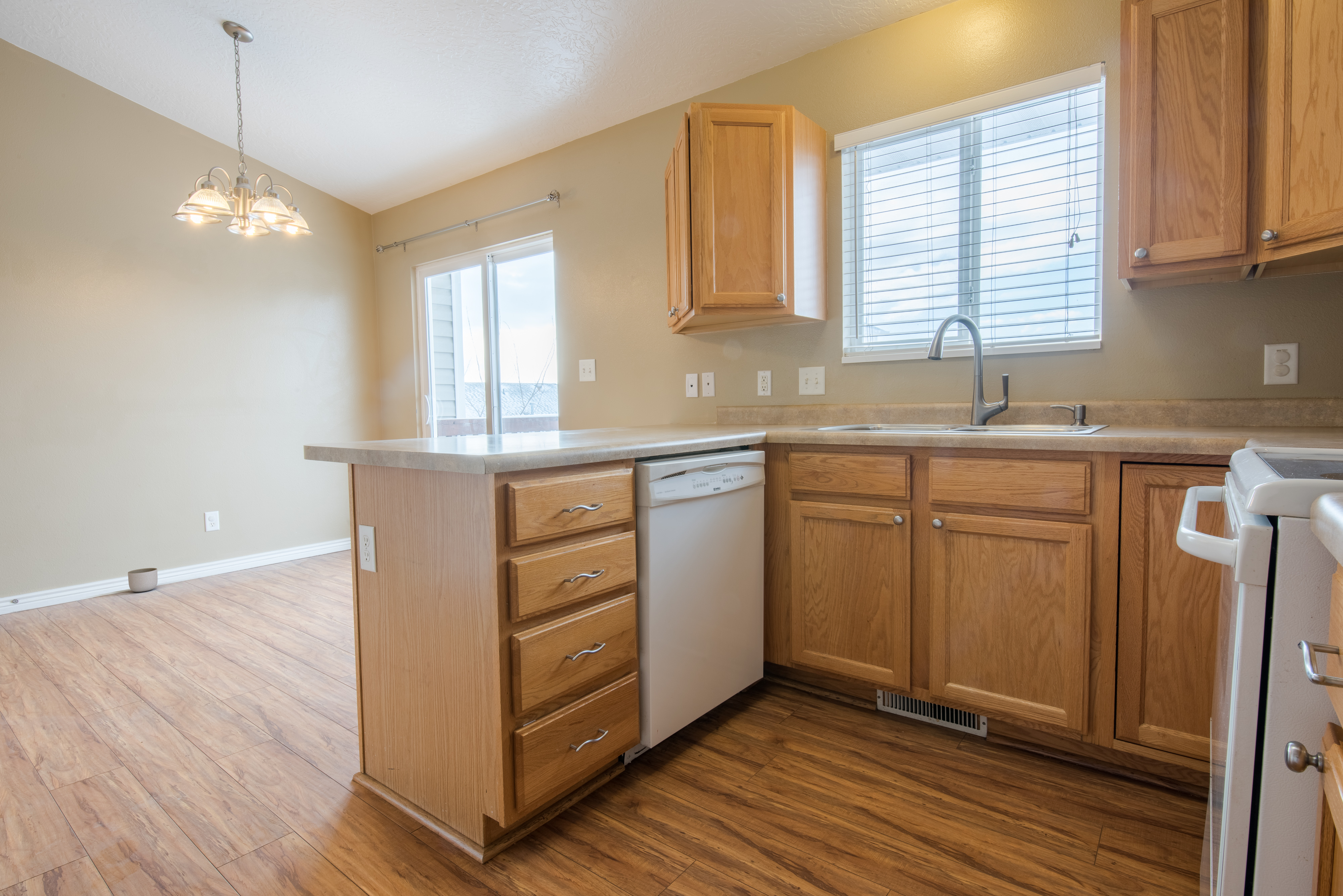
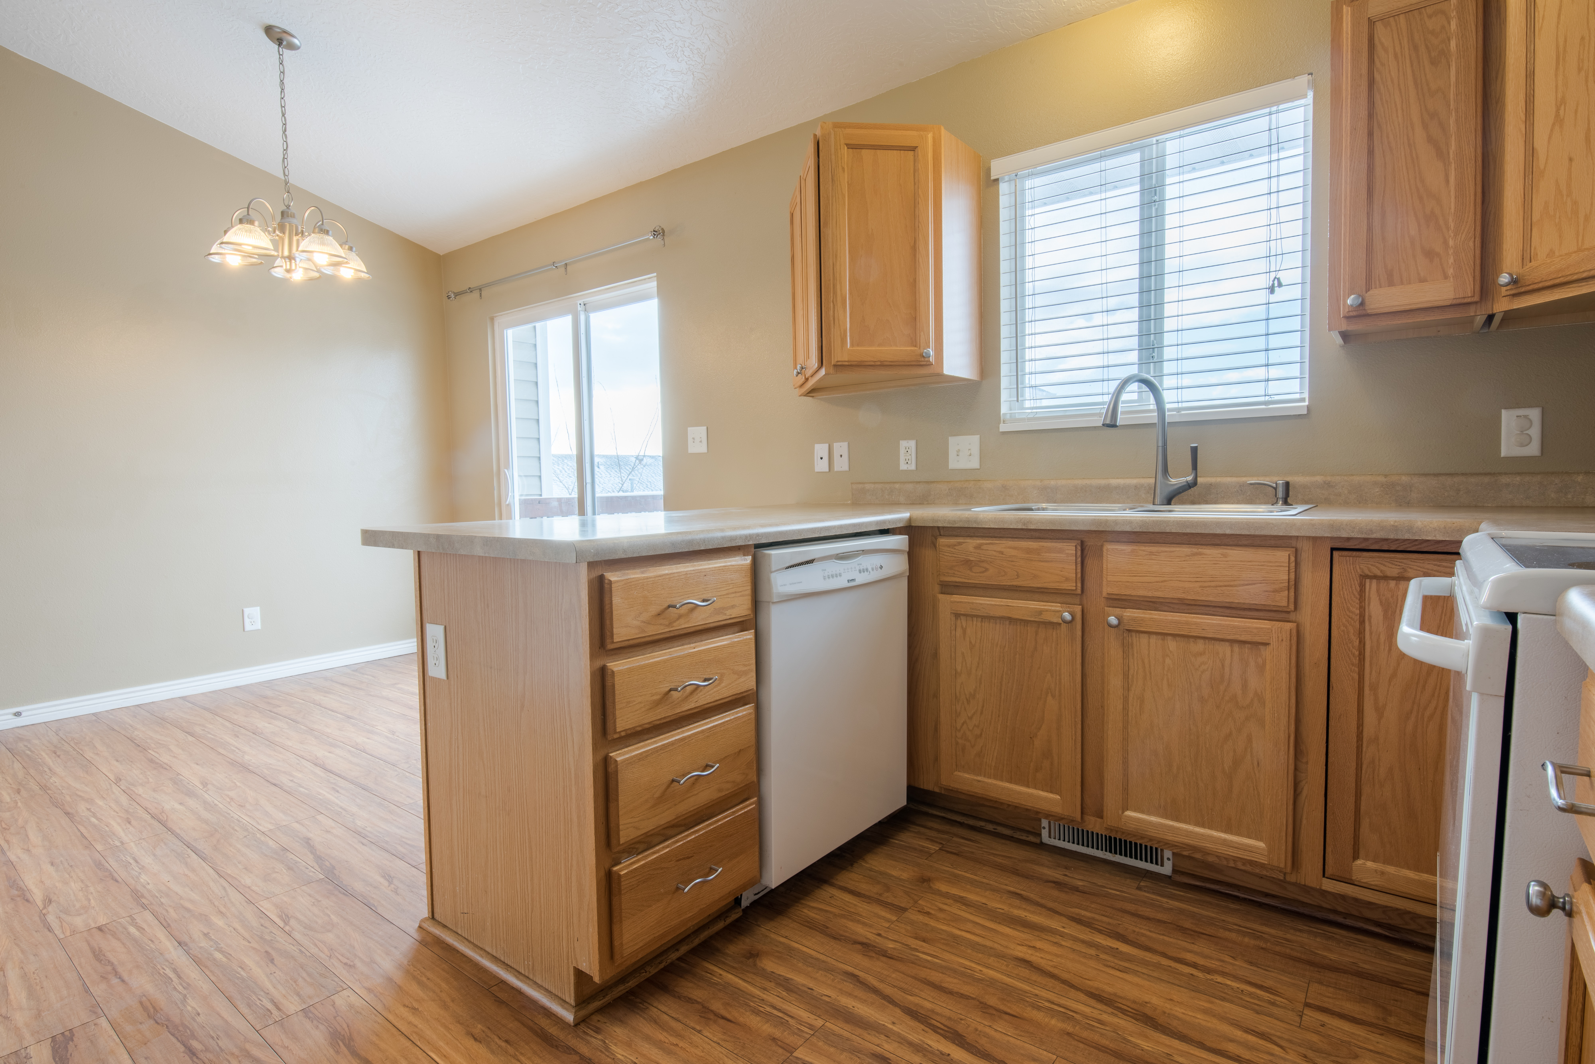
- planter (143, 580)
